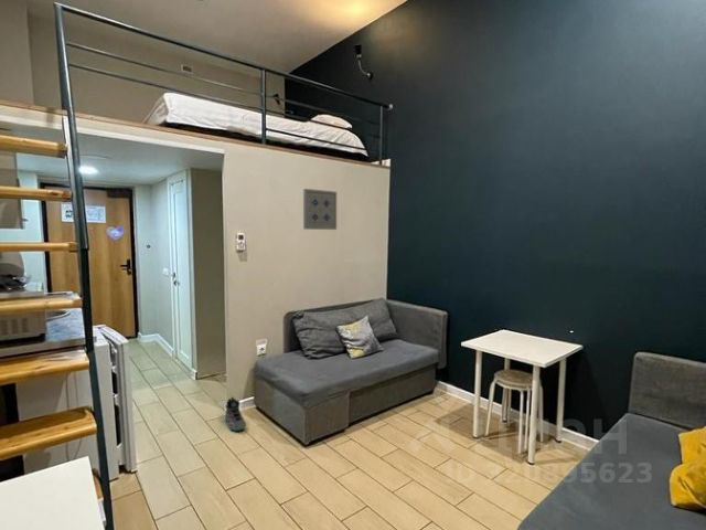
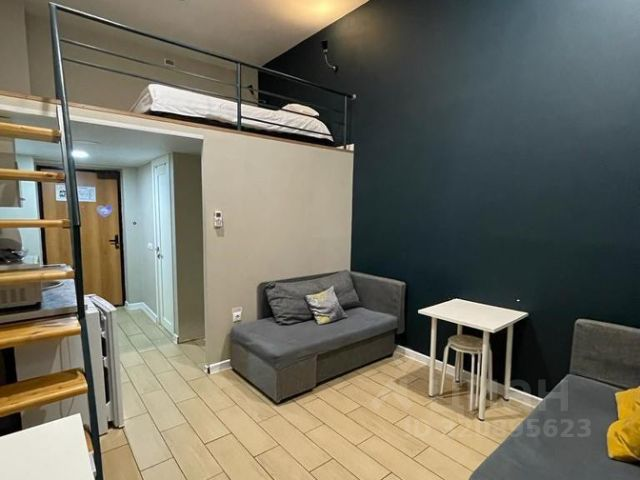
- wall art (320, 210)
- sneaker (234, 411)
